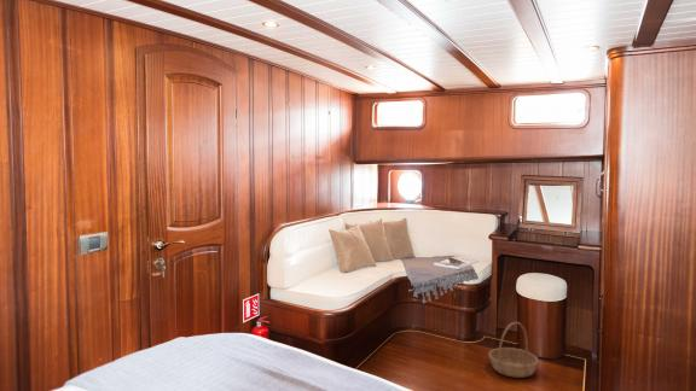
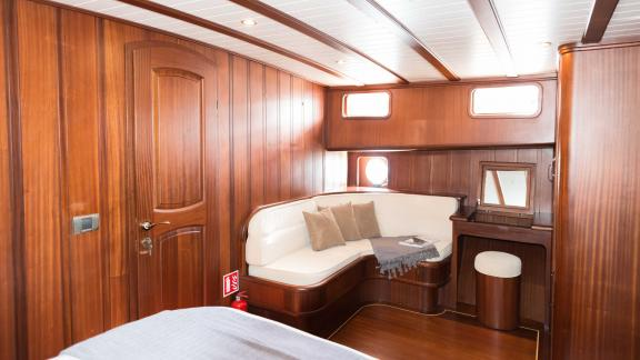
- basket (512, 348)
